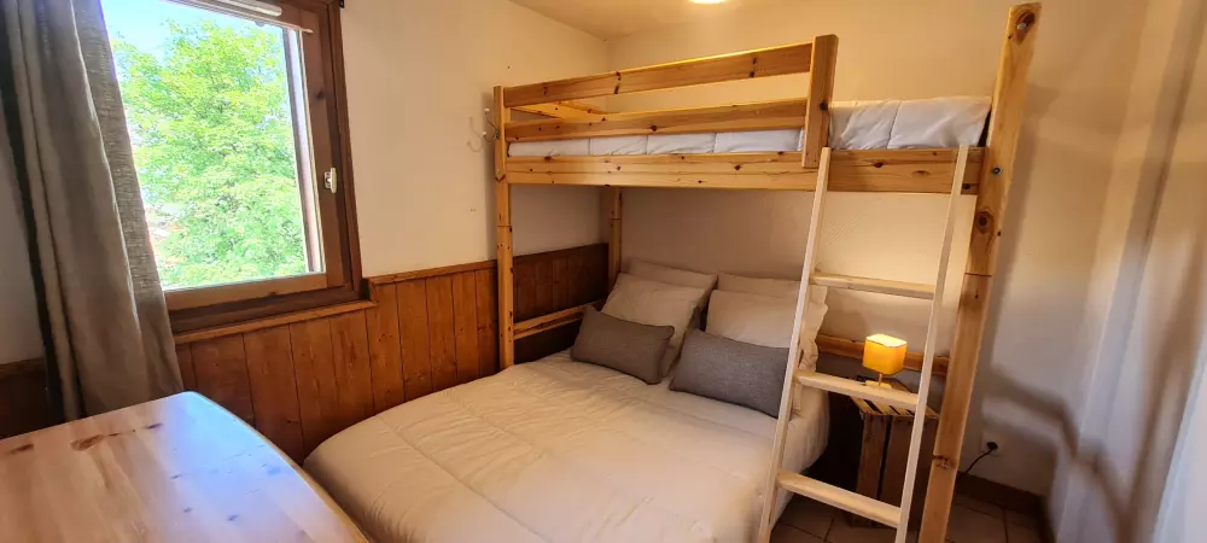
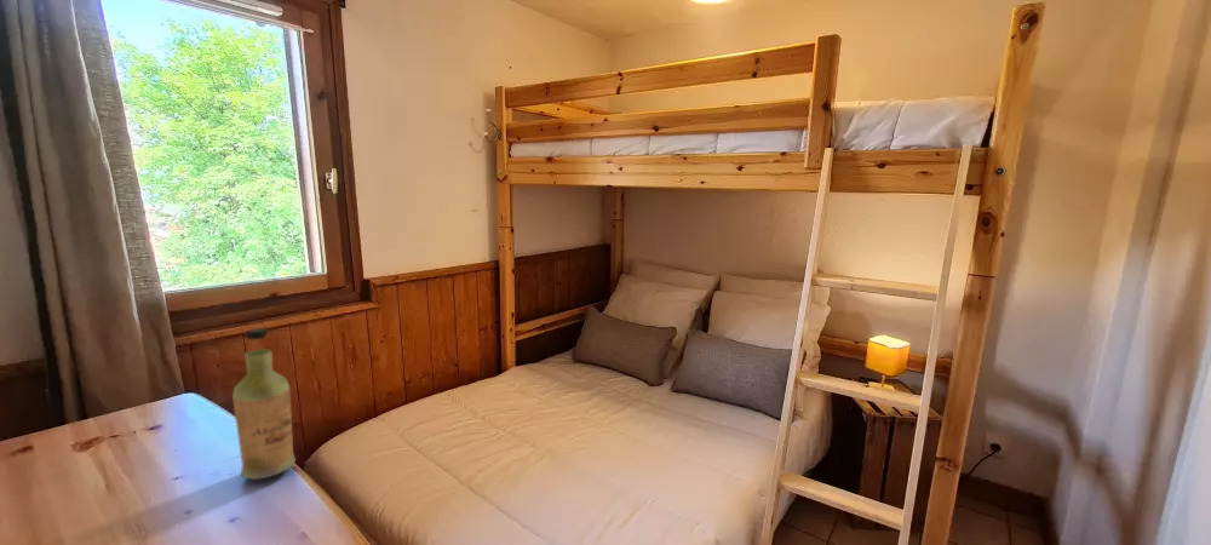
+ bottle (263, 402)
